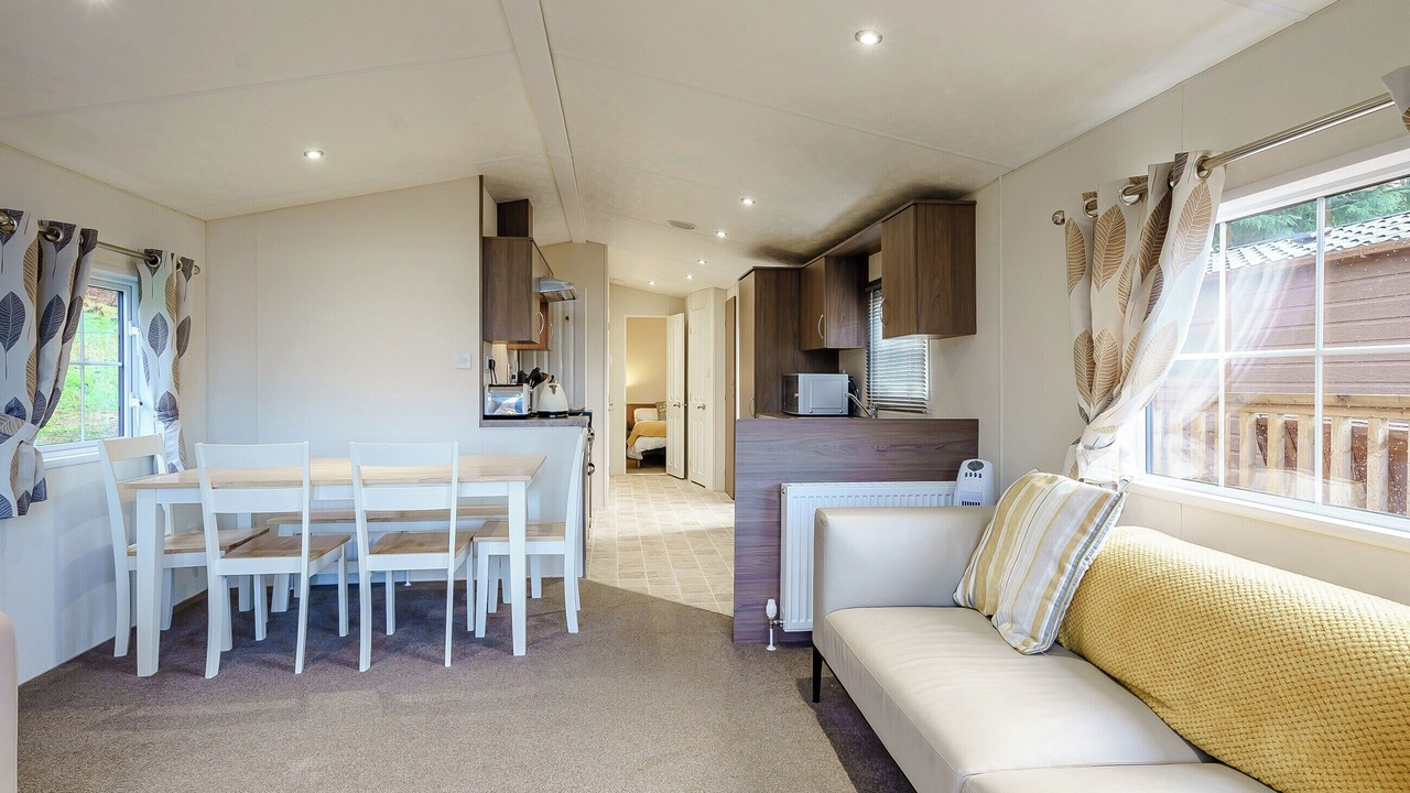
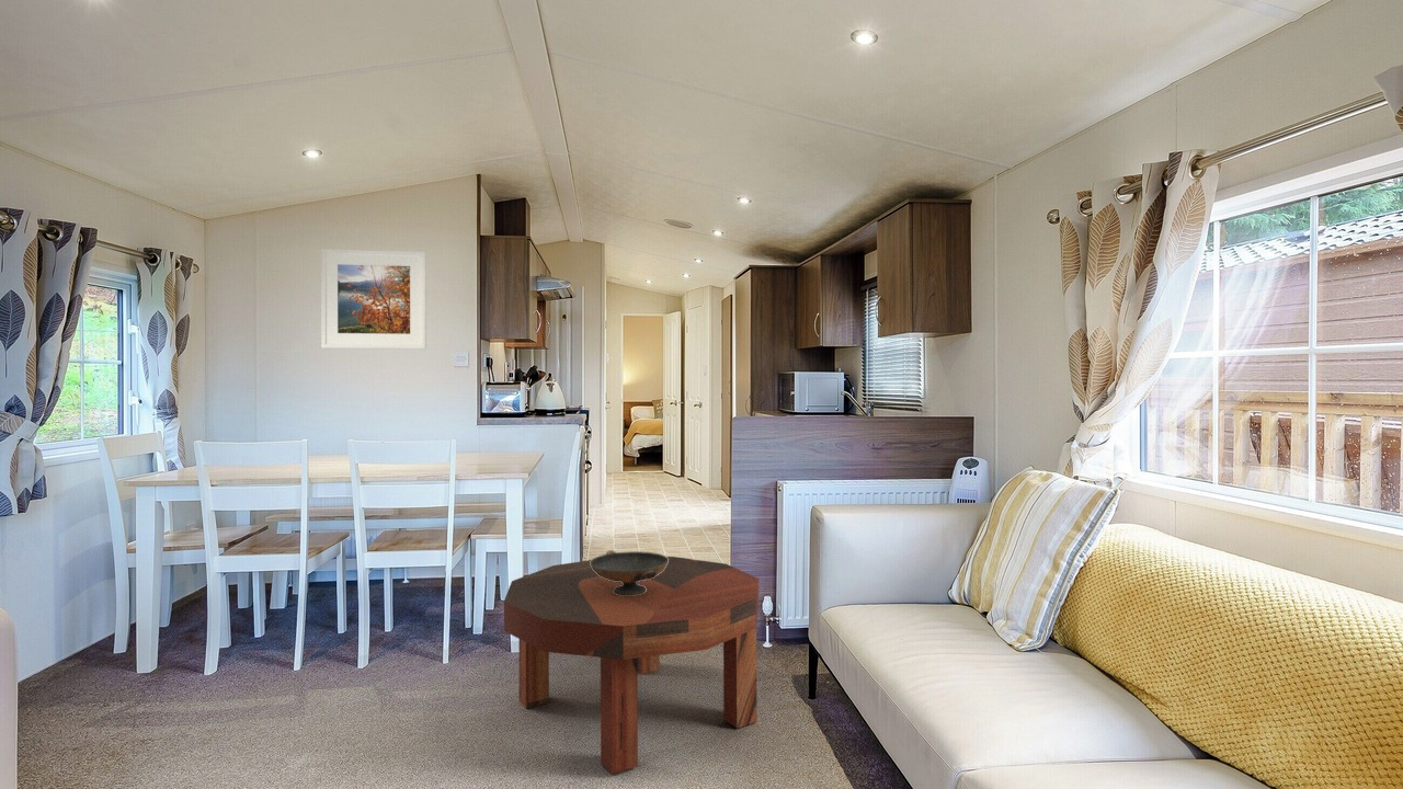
+ decorative bowl (629, 574)
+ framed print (374, 299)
+ coffee table (636, 648)
